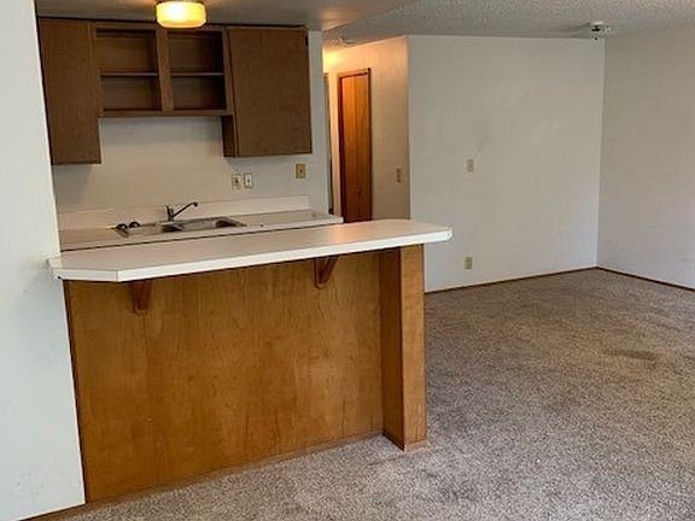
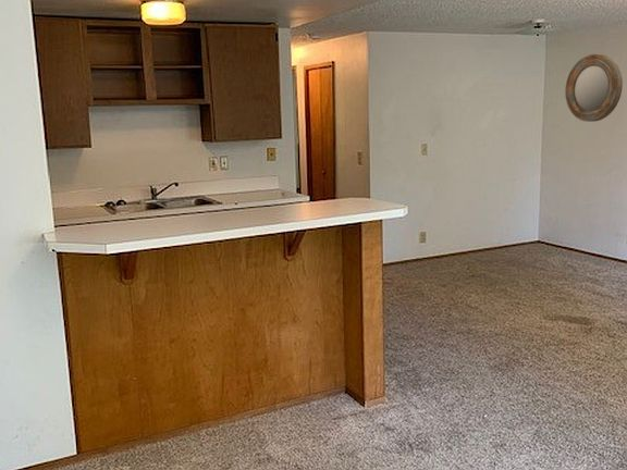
+ home mirror (592, 88)
